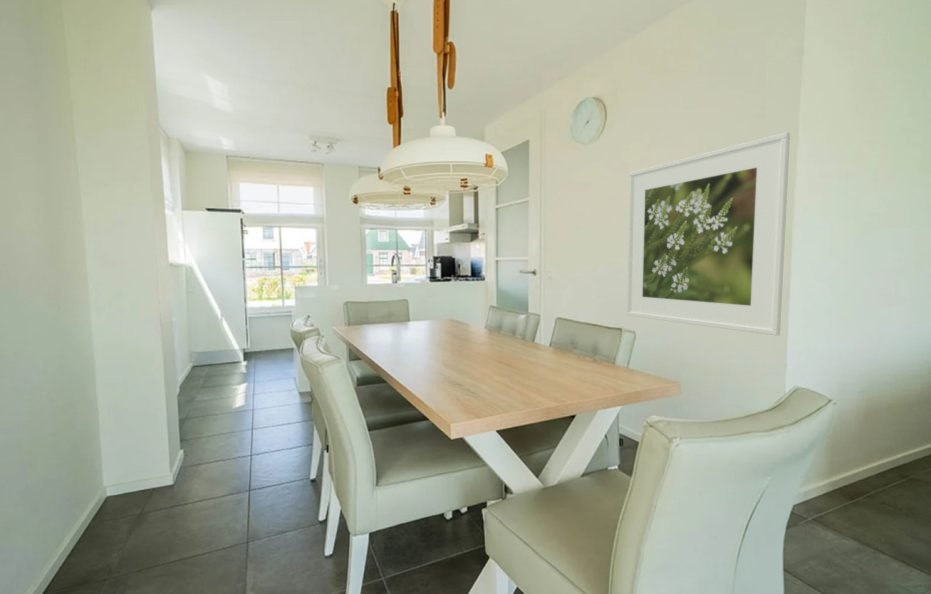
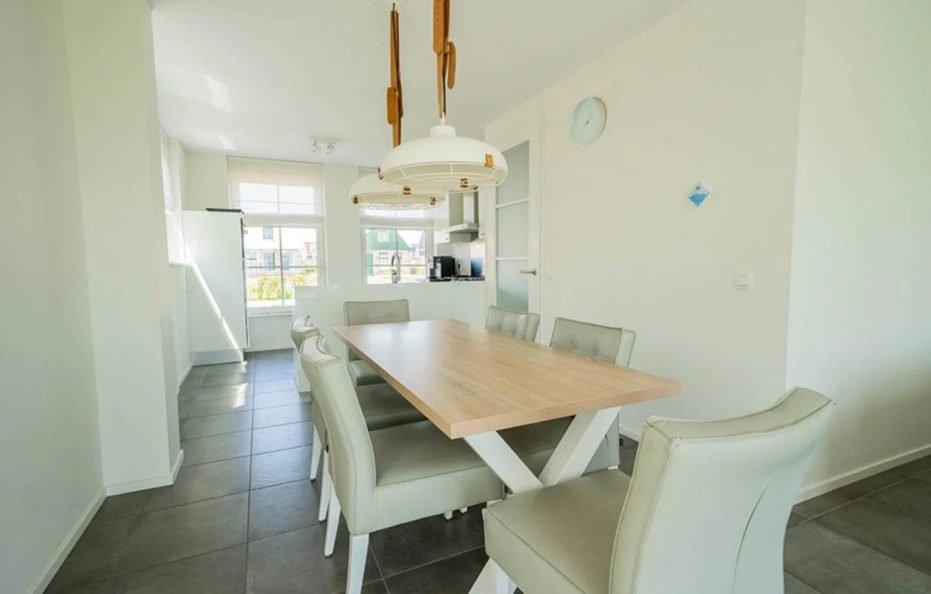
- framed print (692, 241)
